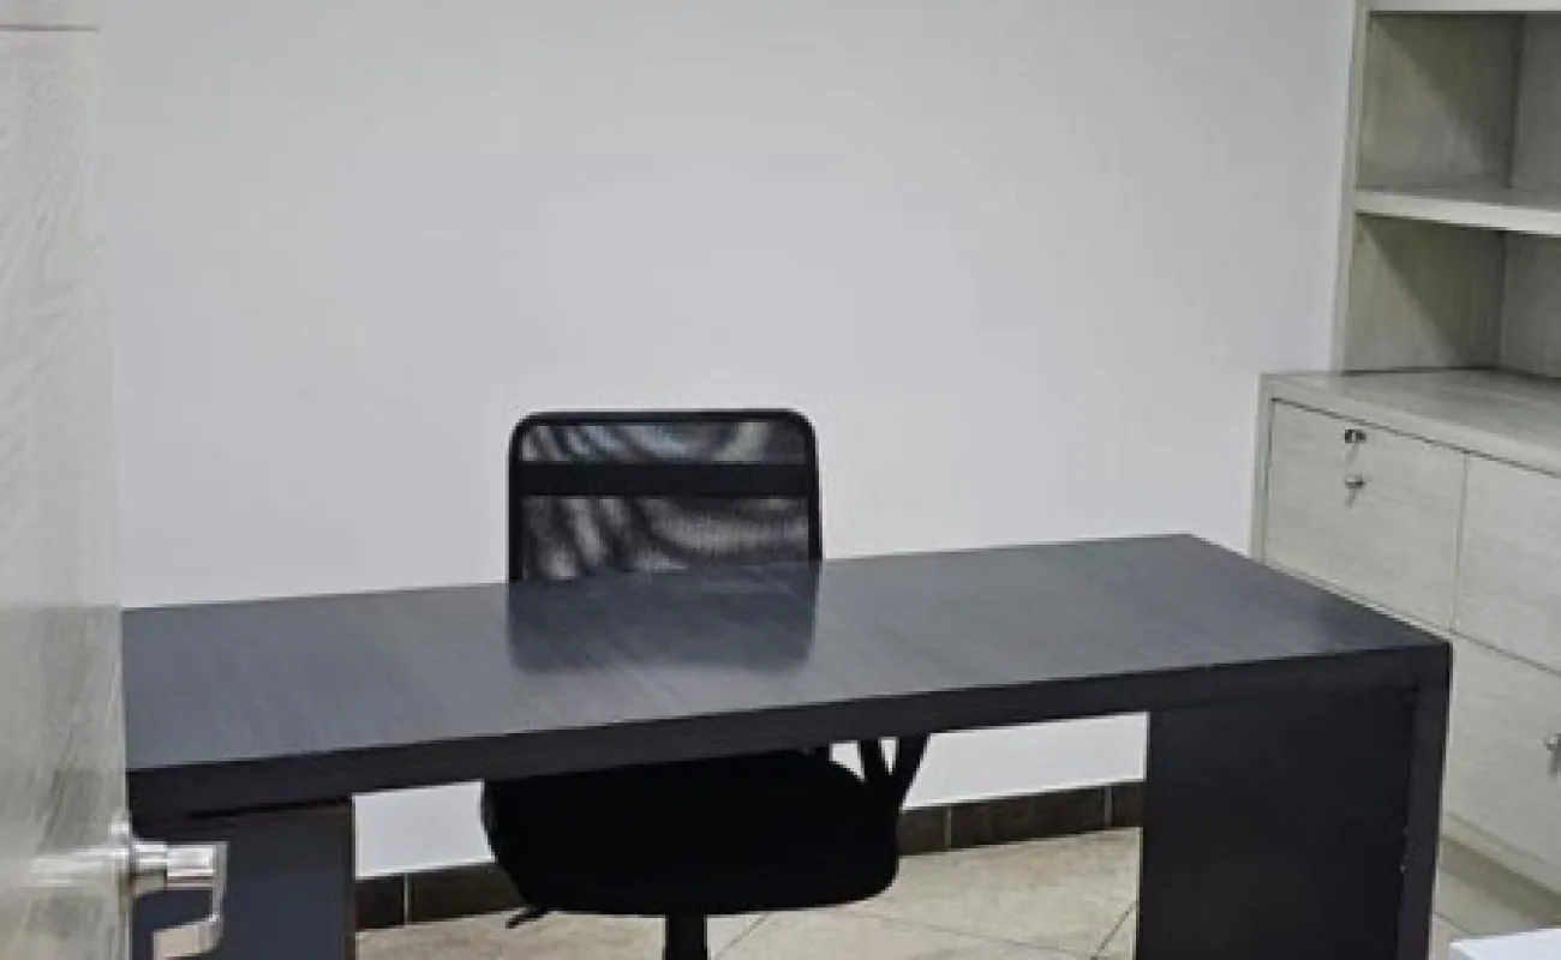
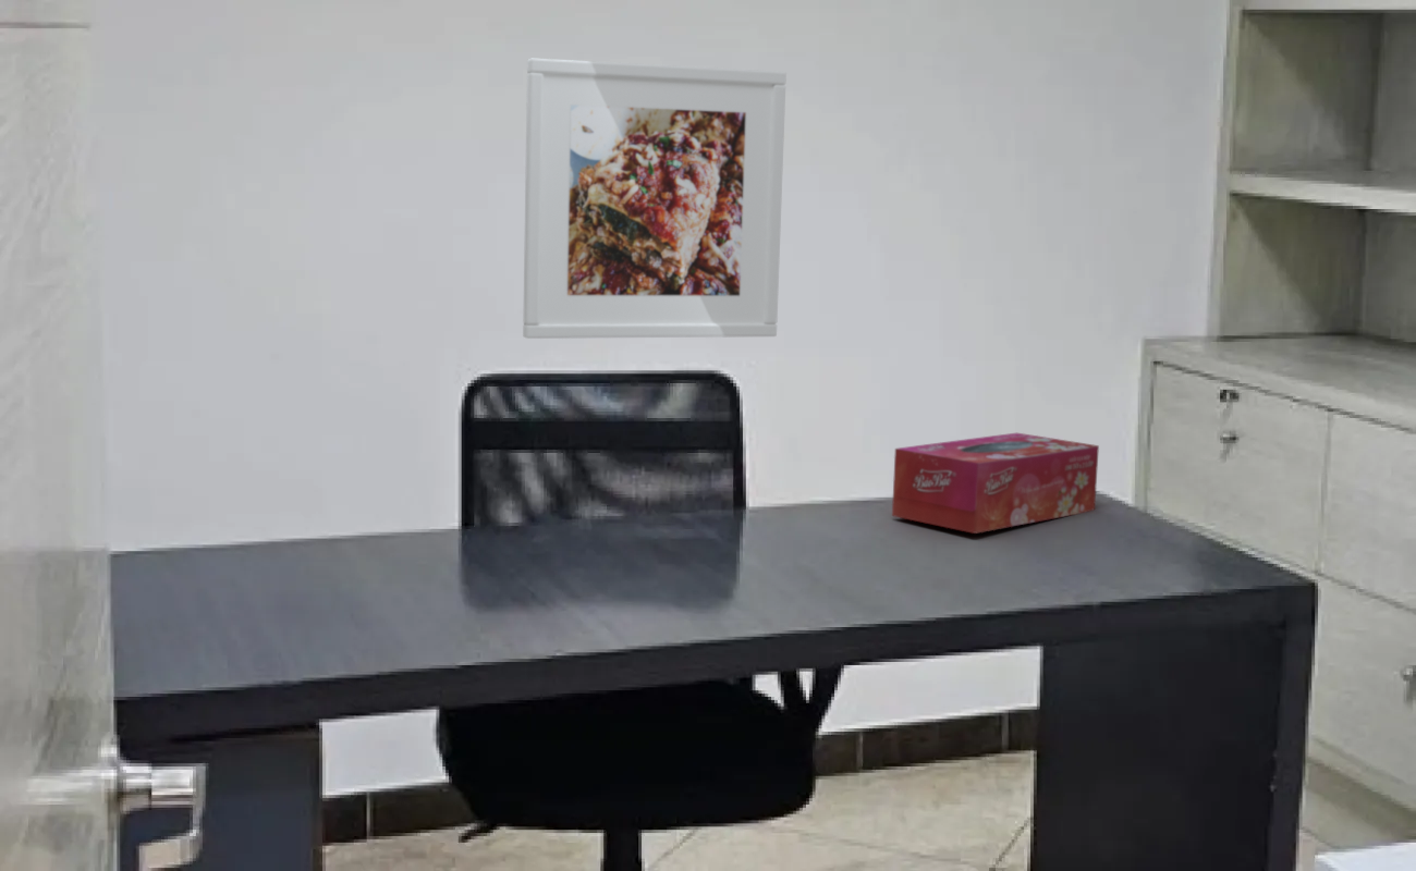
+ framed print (656, 203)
+ tissue box (997, 480)
